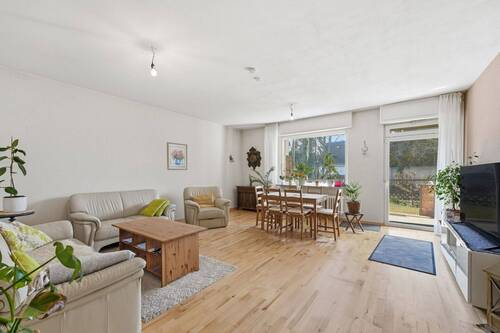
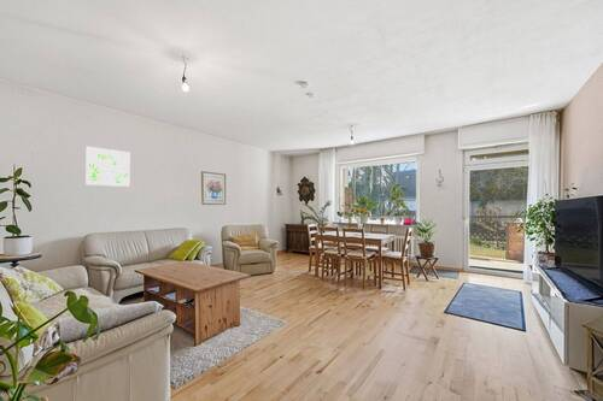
+ wall art (109, 167)
